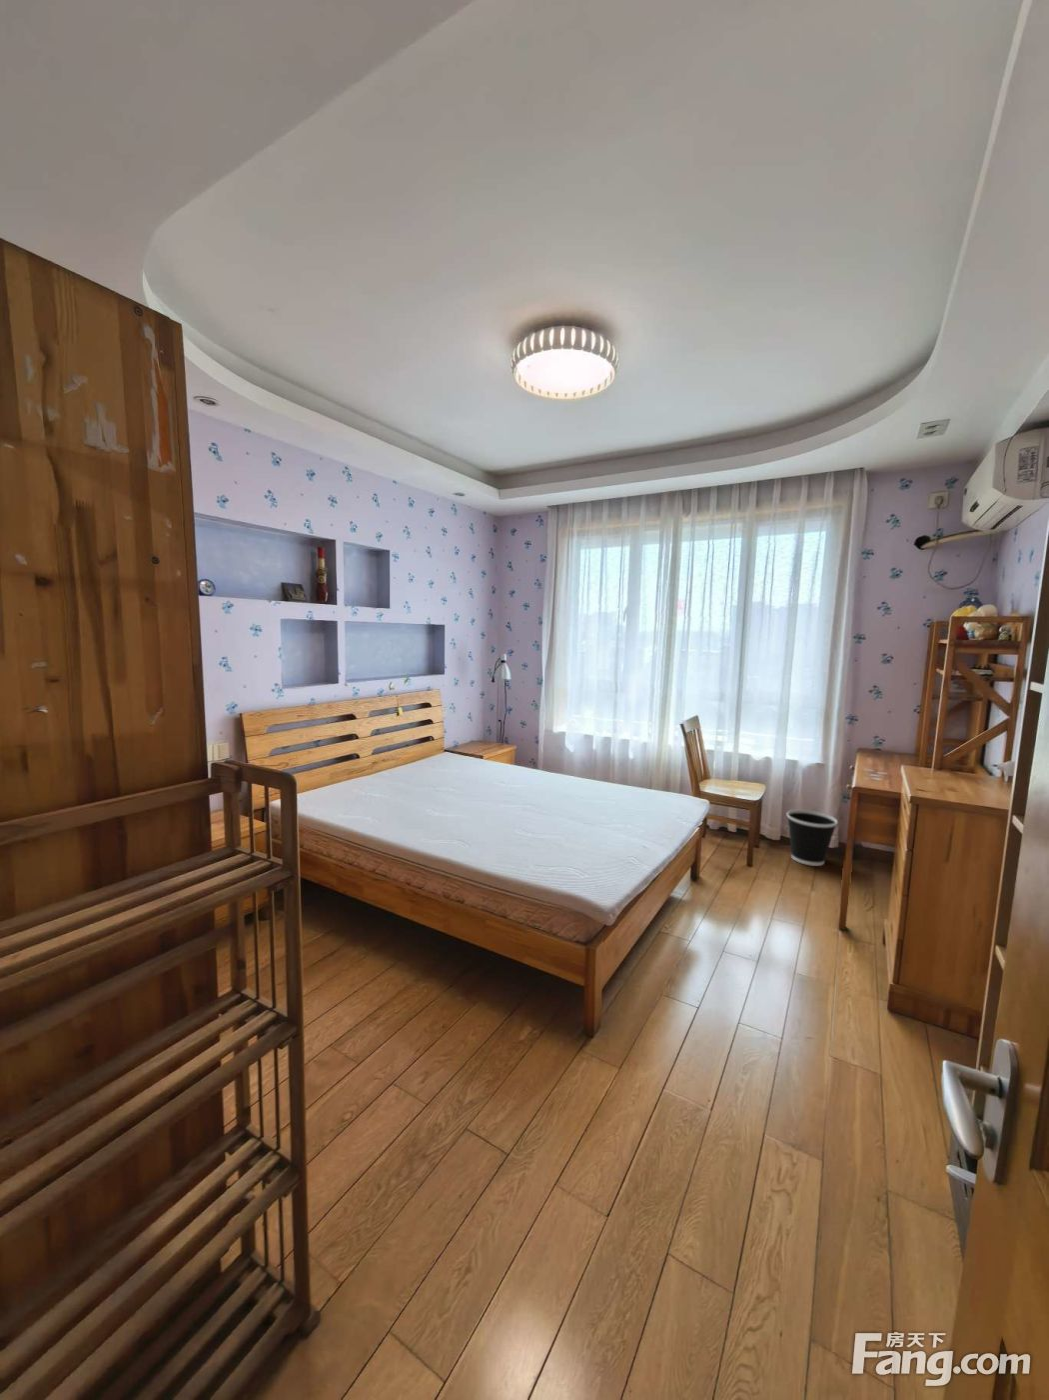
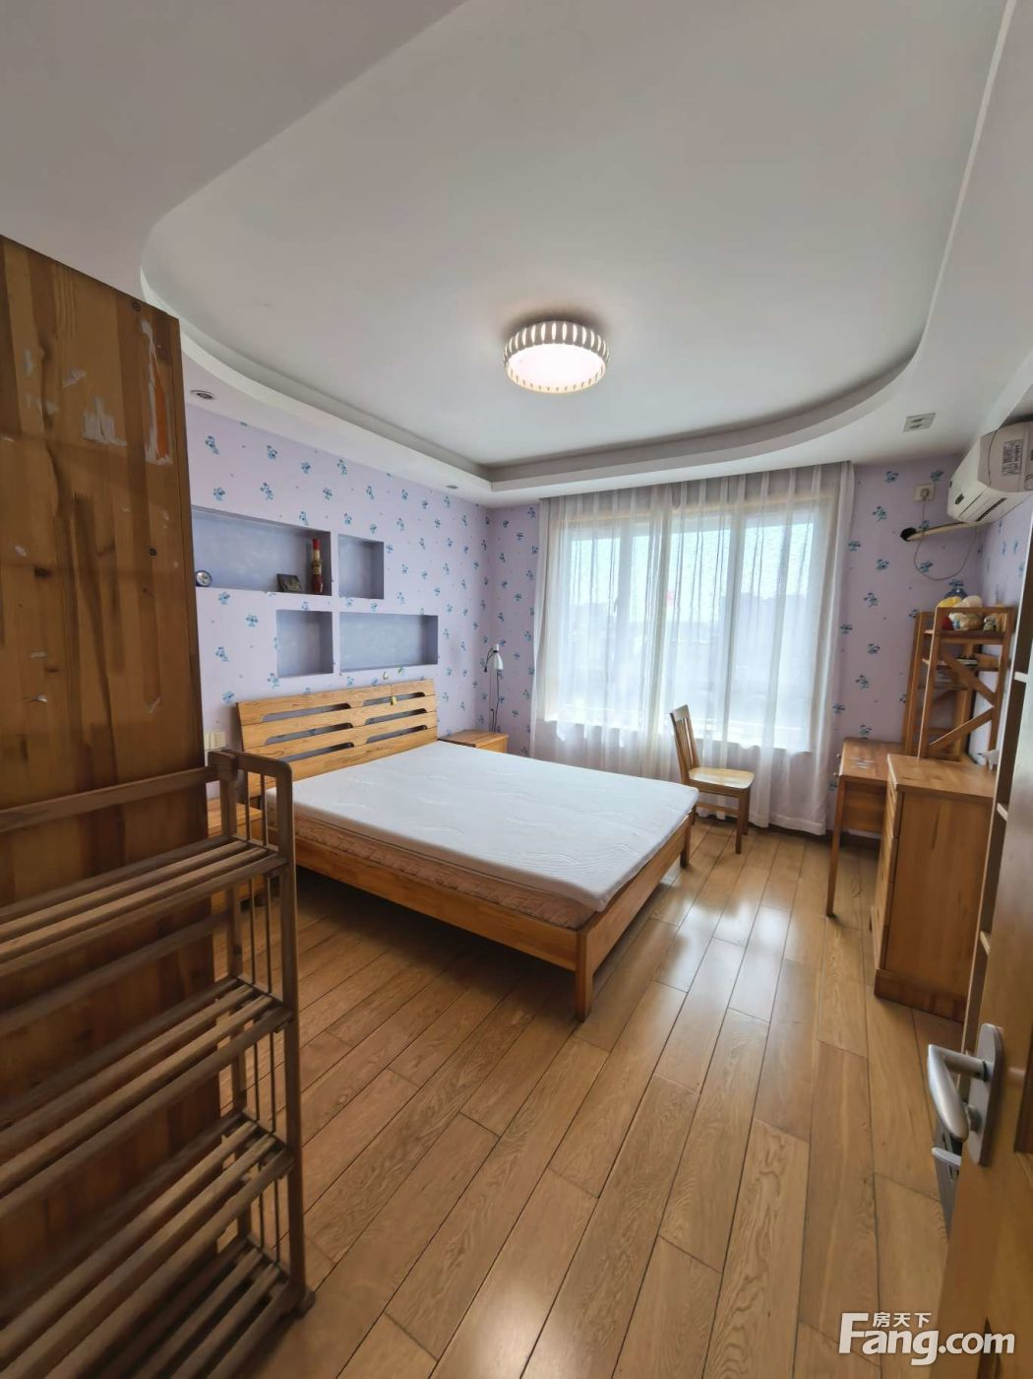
- wastebasket (809, 838)
